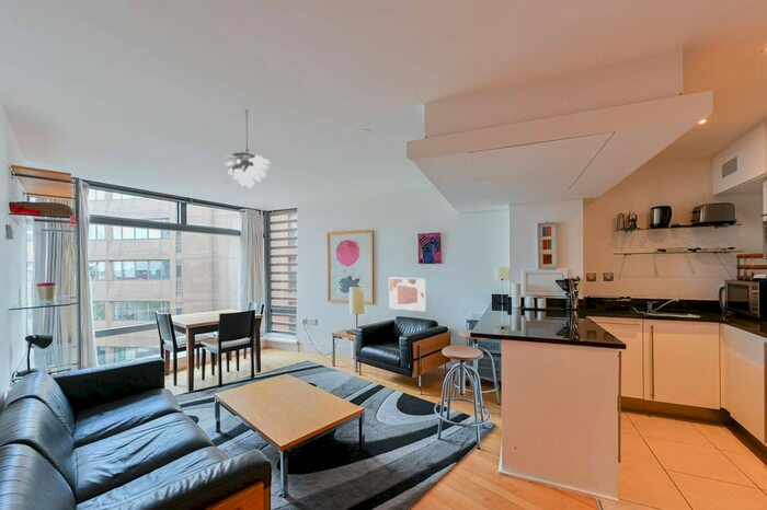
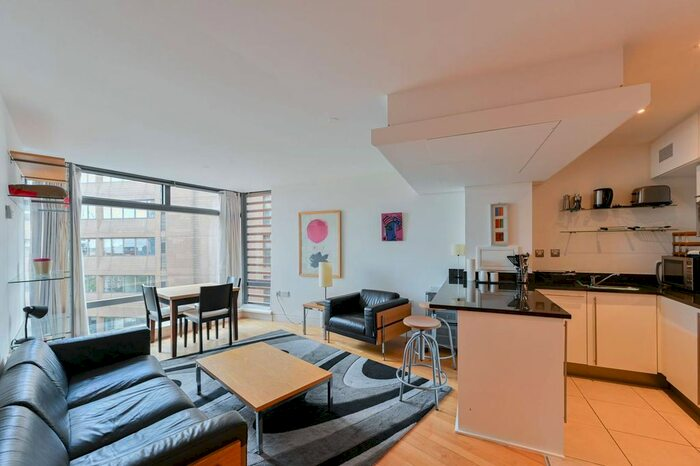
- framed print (407, 293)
- pendant light (247, 148)
